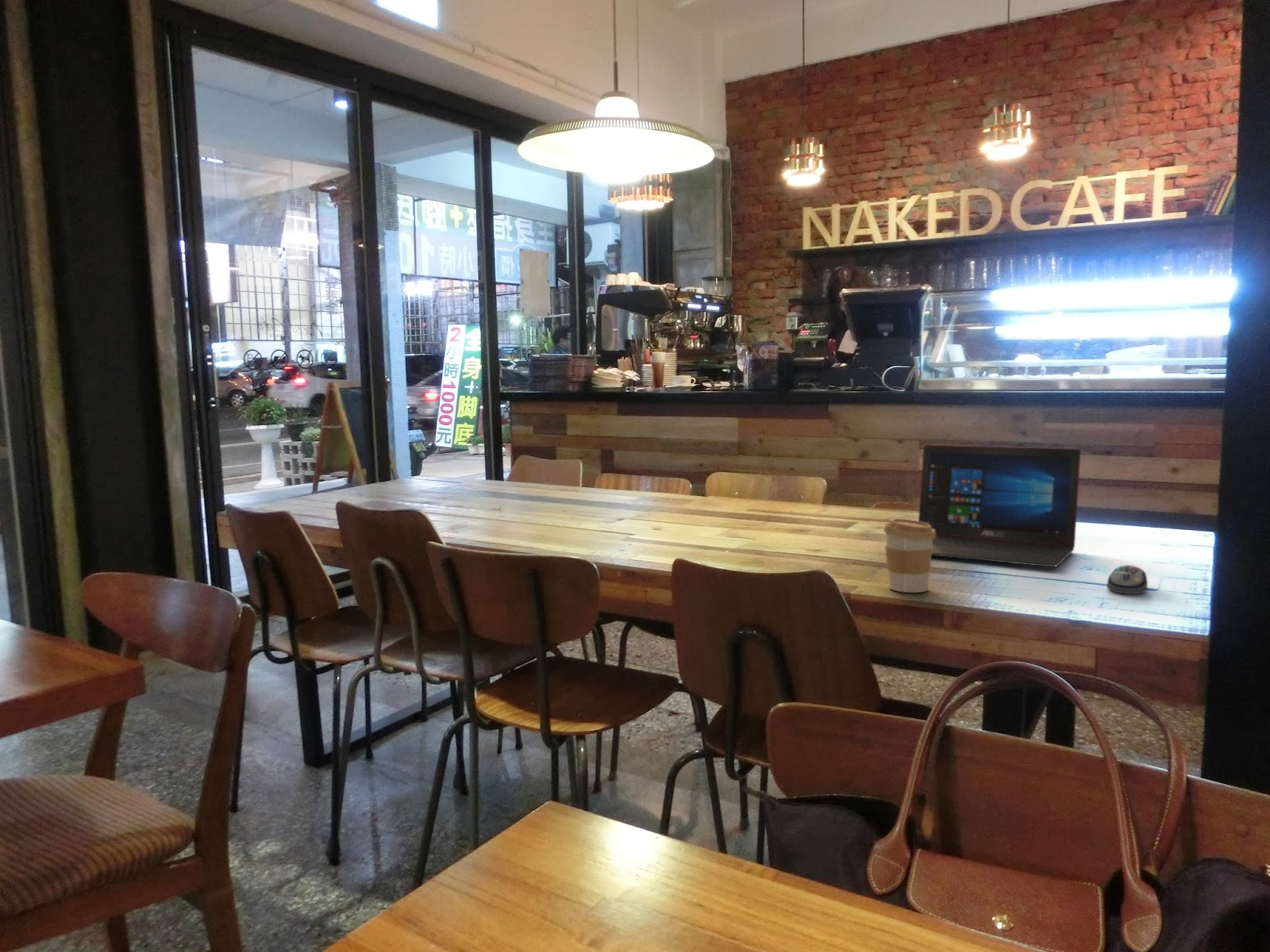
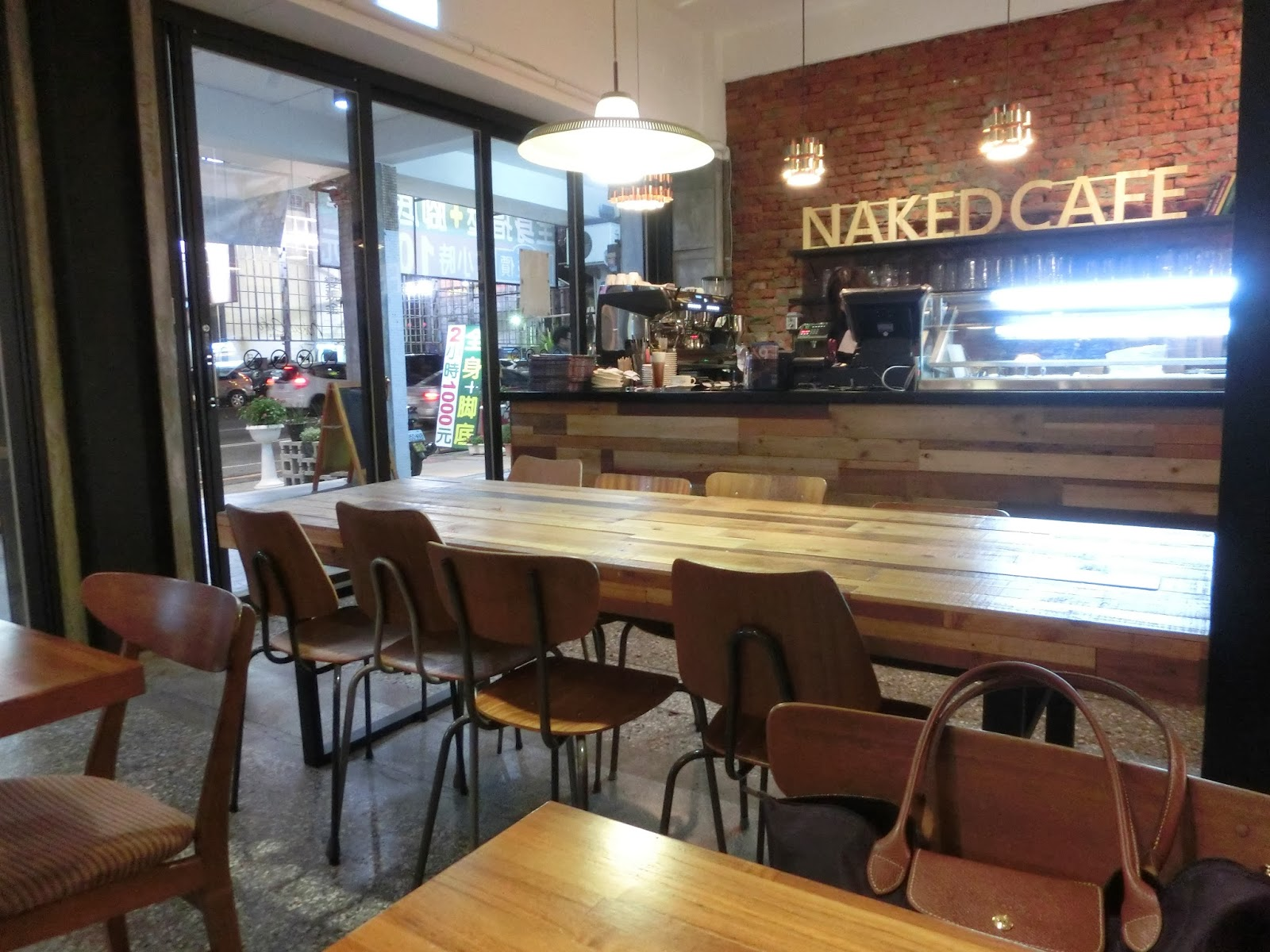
- computer mouse (1128, 578)
- laptop (983, 501)
- coffee cup (909, 554)
